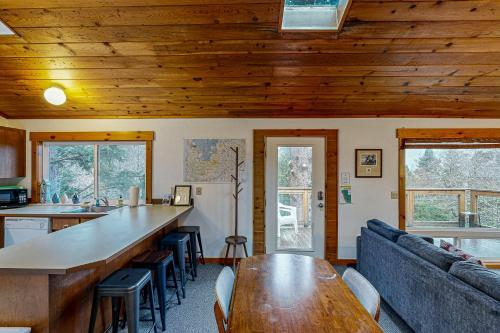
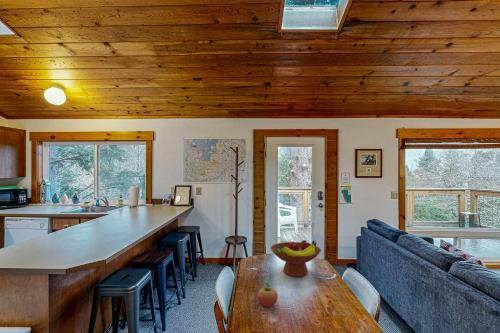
+ fruit bowl (295, 255)
+ fruit (267, 294)
